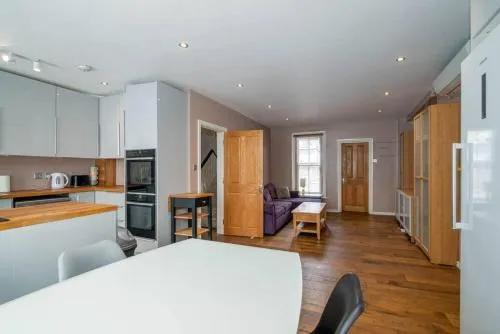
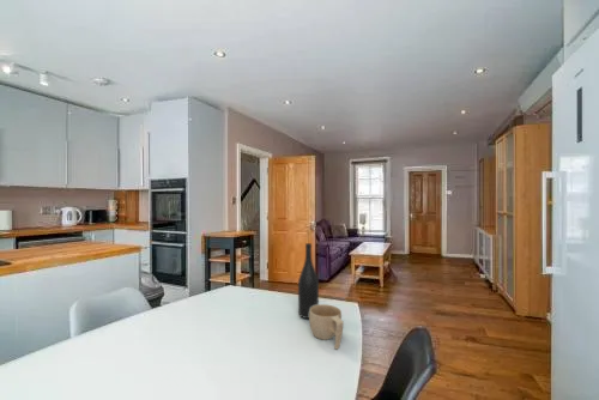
+ cup (327, 325)
+ wine bottle (308, 279)
